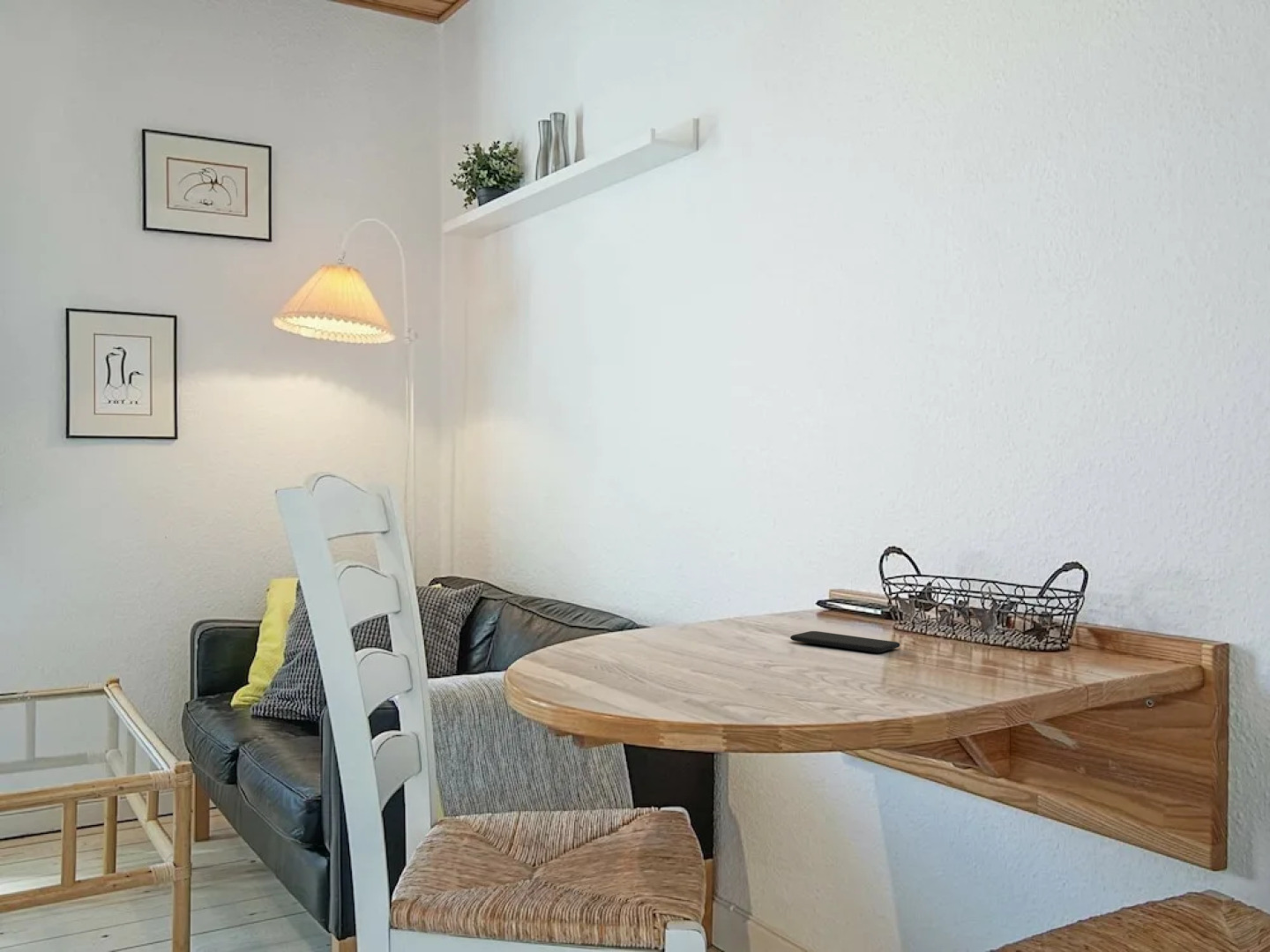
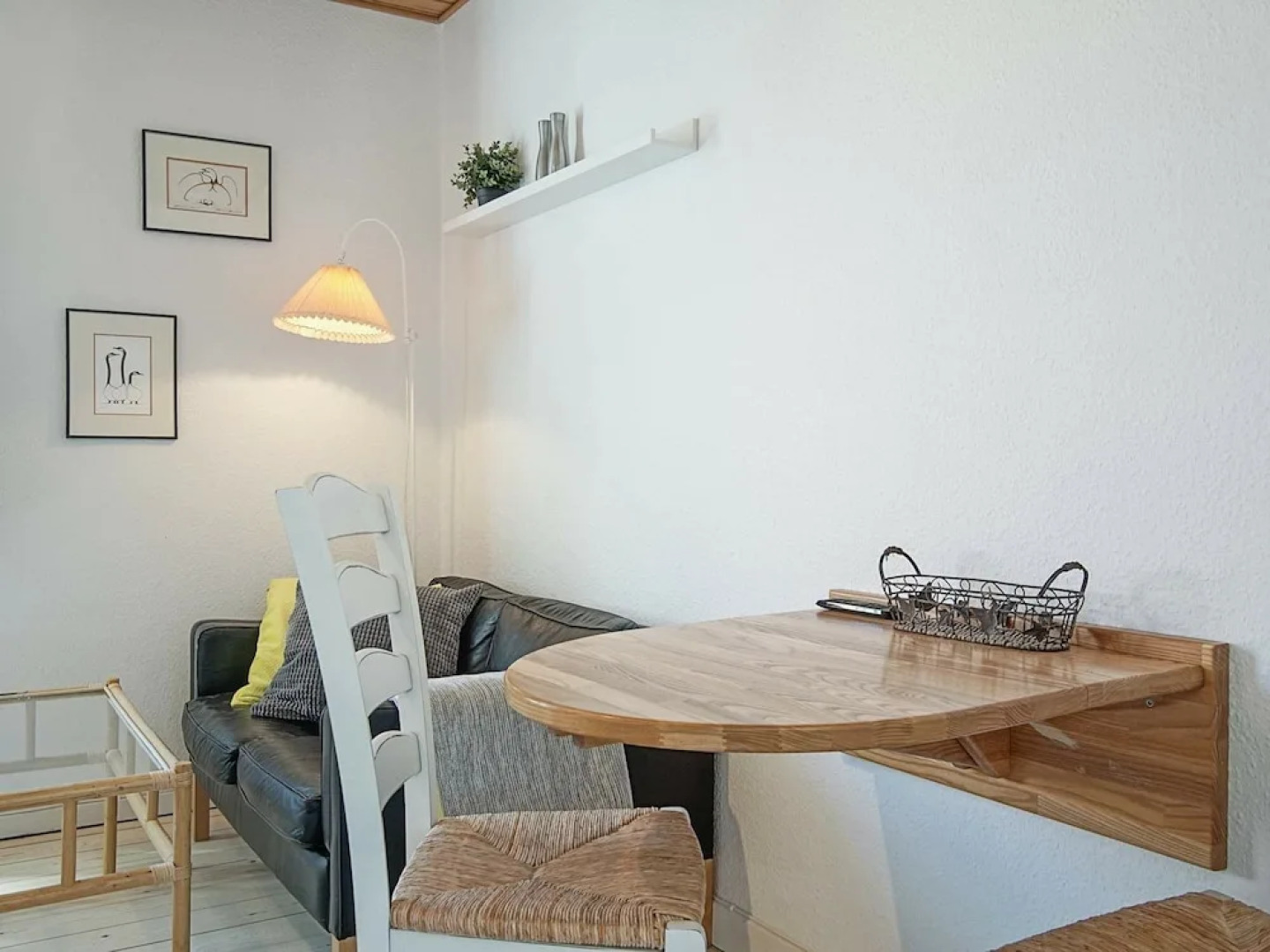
- smartphone (844, 641)
